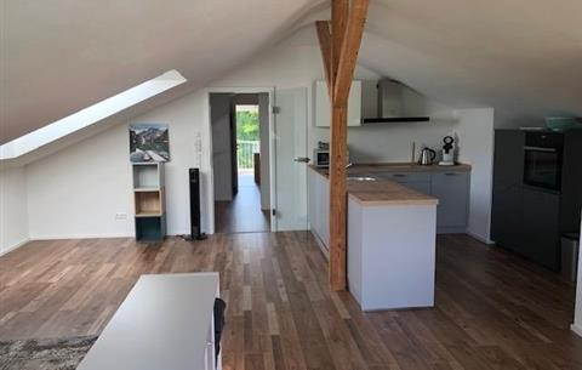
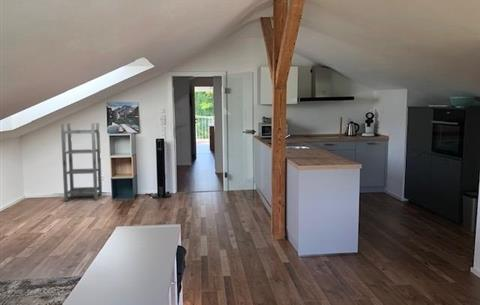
+ shelving unit (82, 169)
